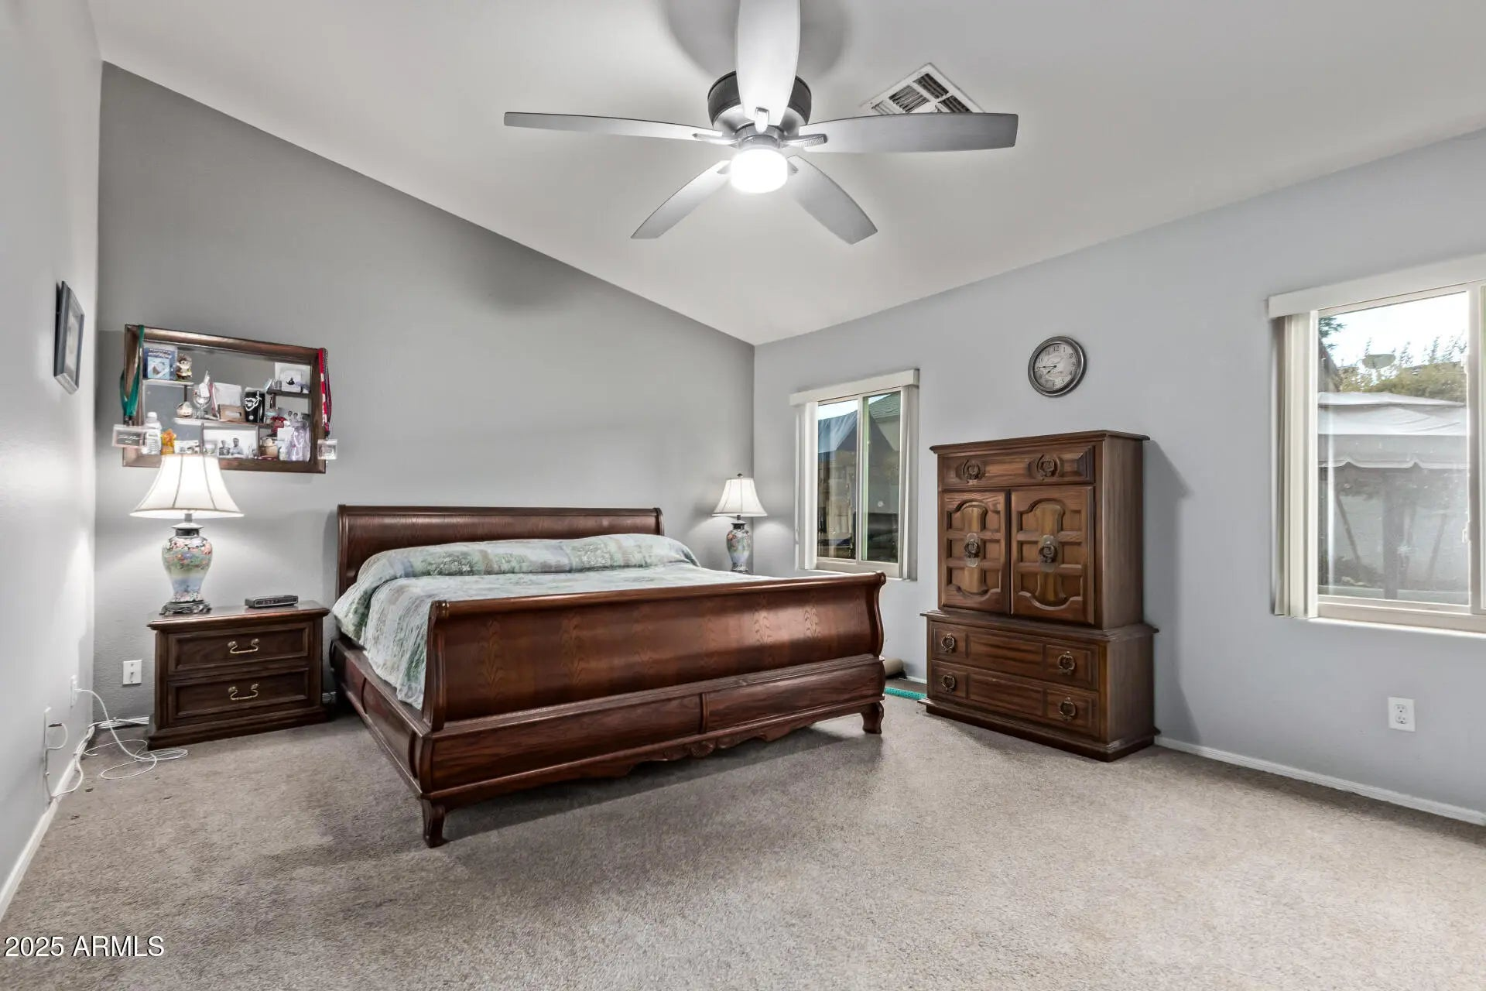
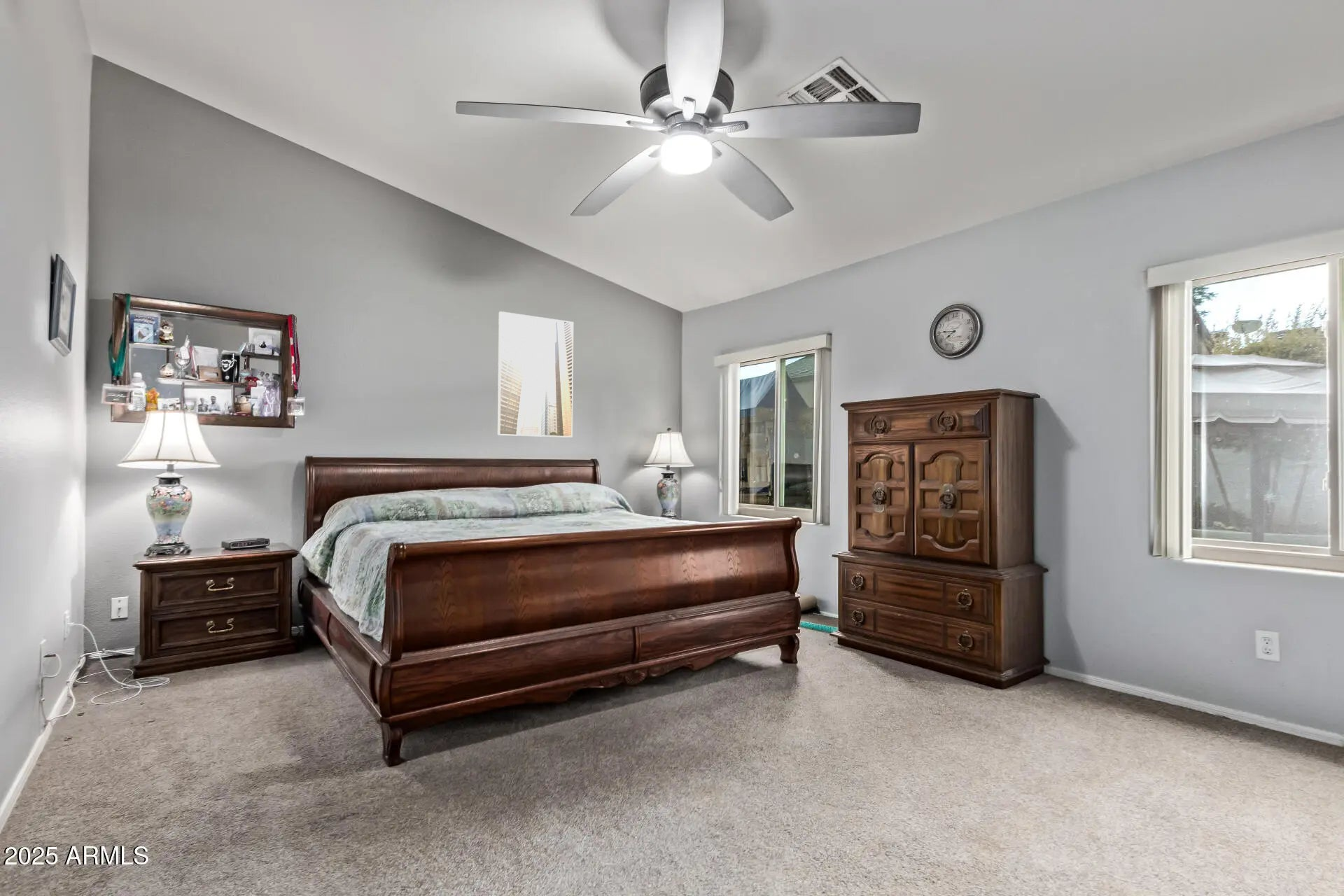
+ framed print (536, 377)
